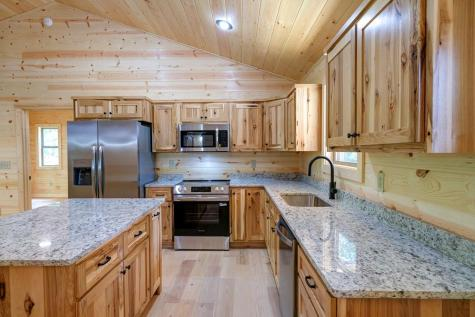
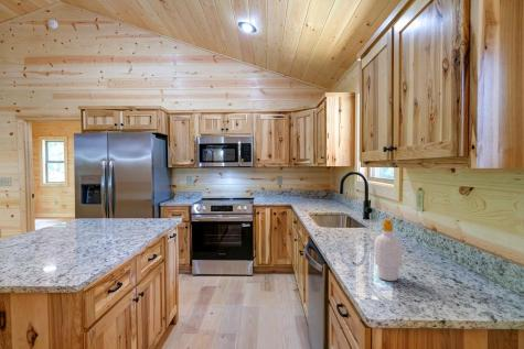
+ soap bottle (387, 248)
